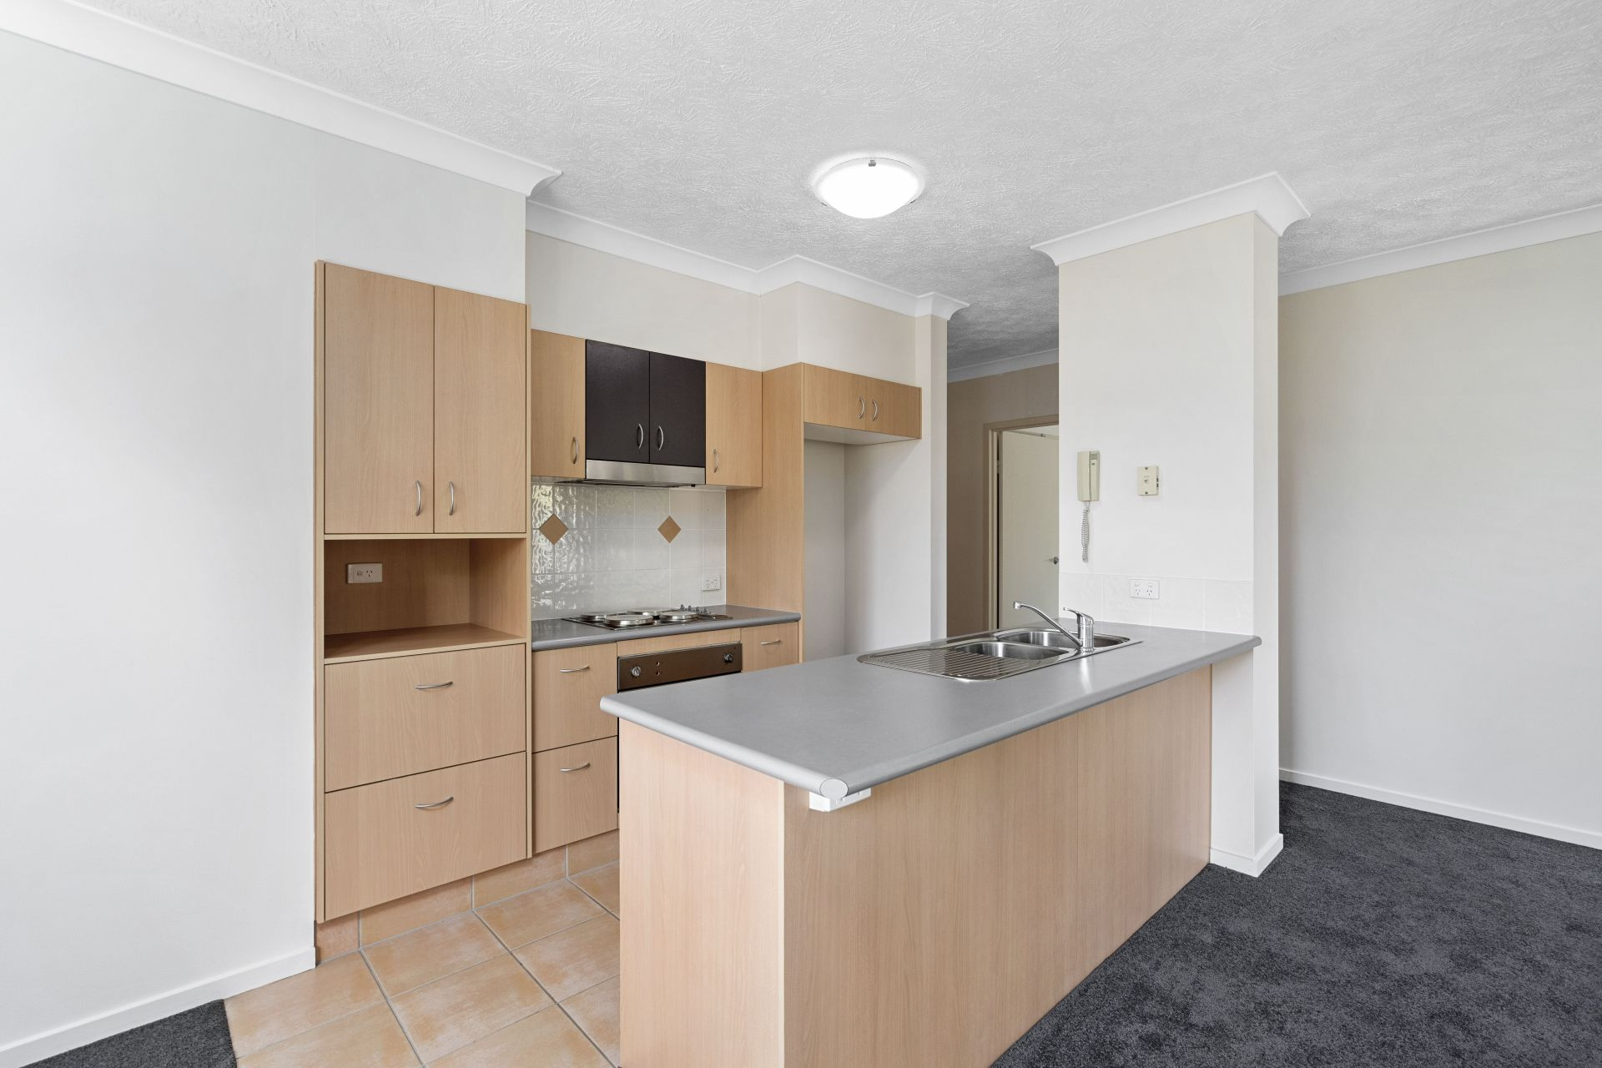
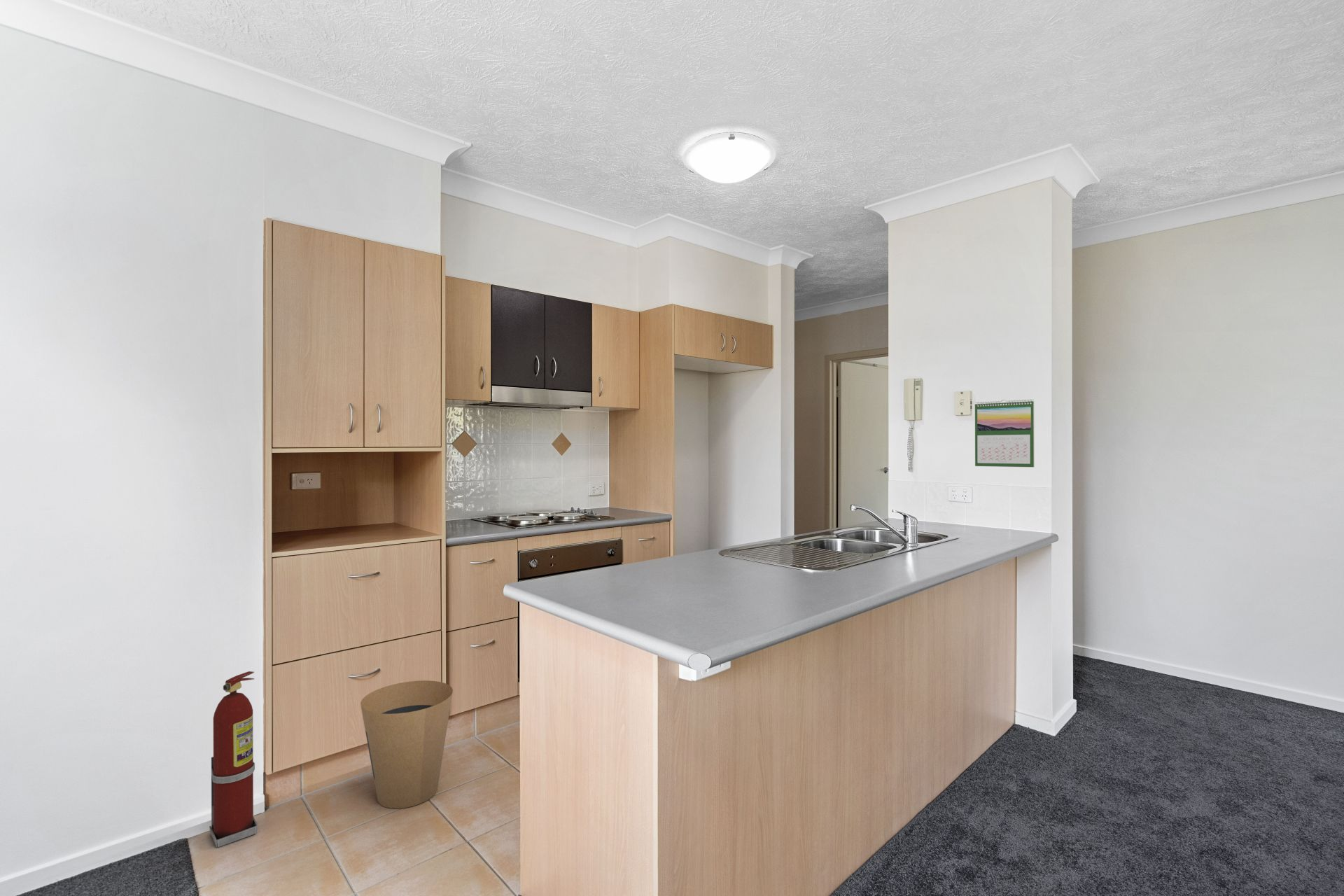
+ calendar (1003, 433)
+ trash can (407, 744)
+ fire extinguisher (234, 755)
